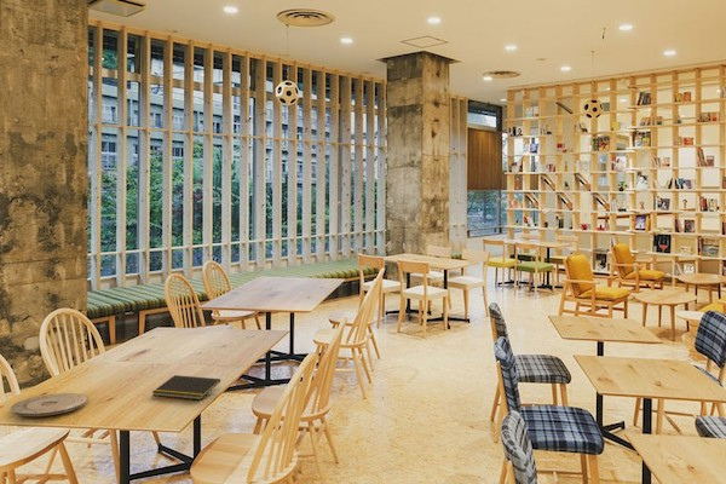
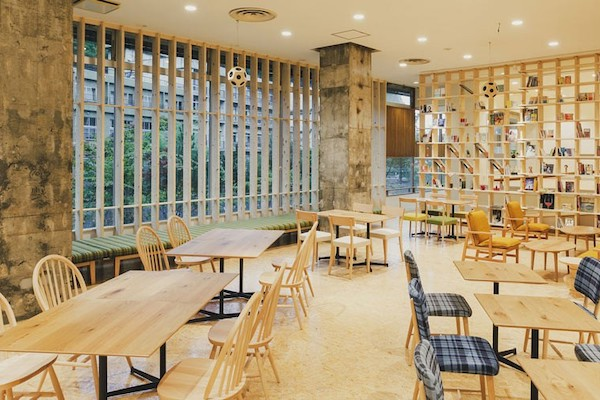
- notepad (186, 386)
- plate (50, 404)
